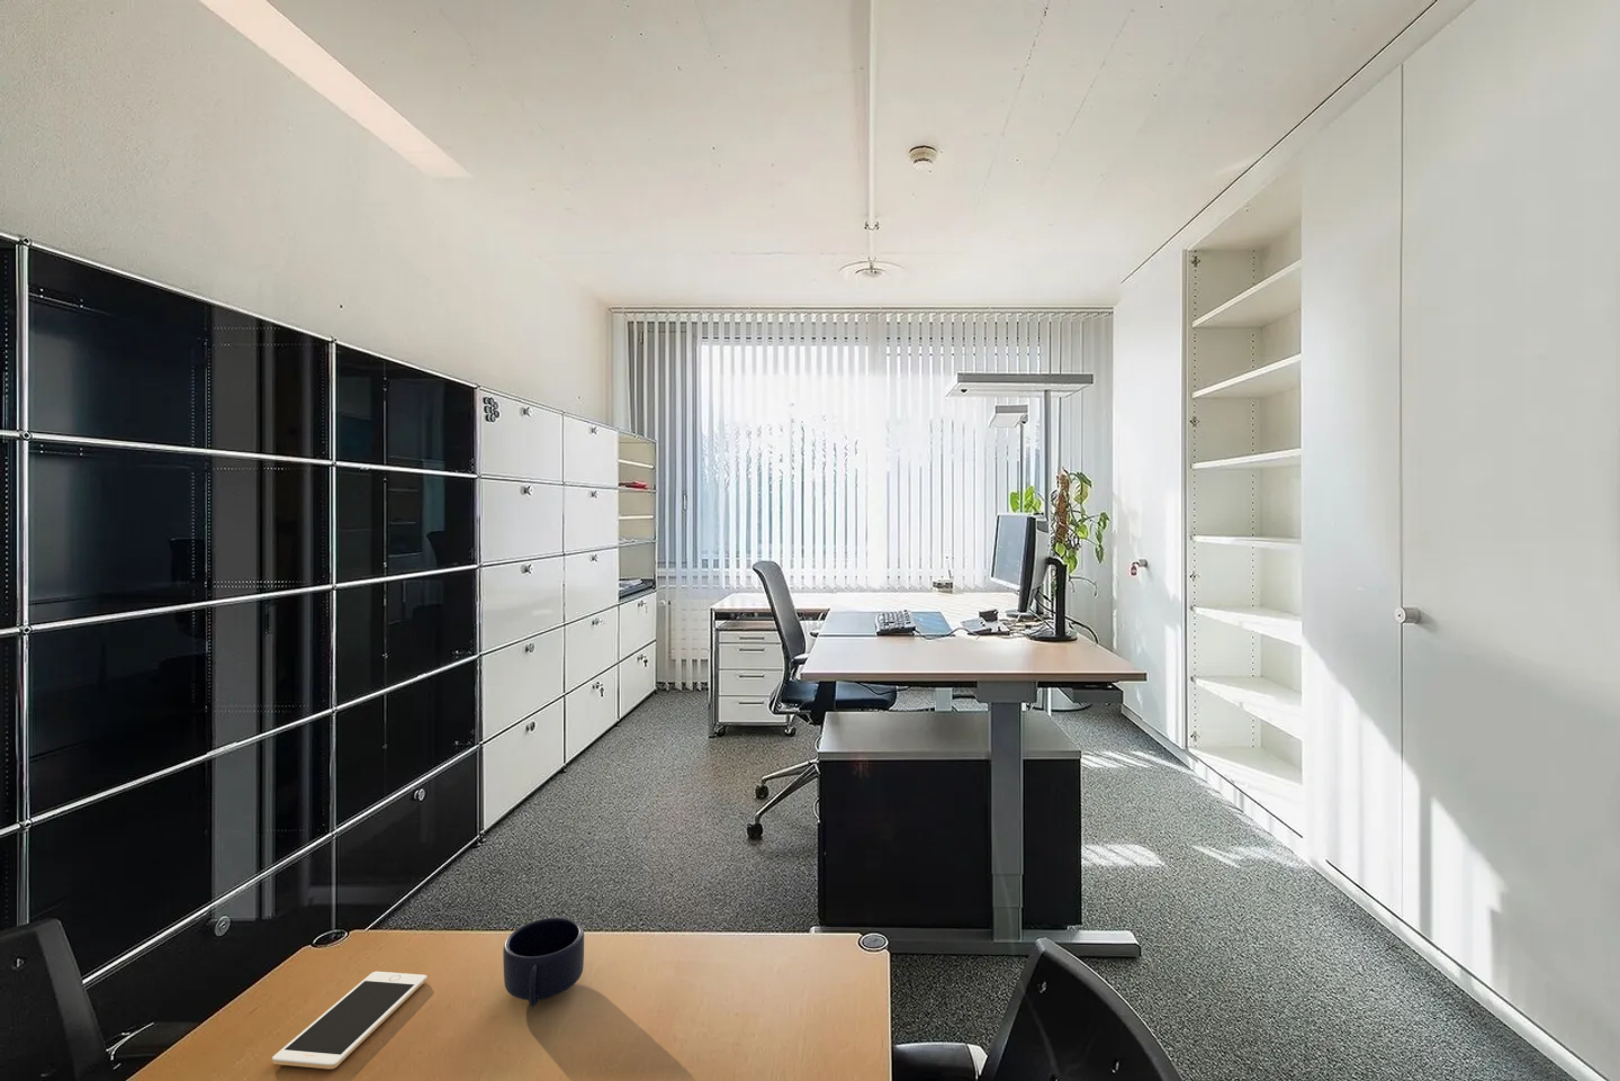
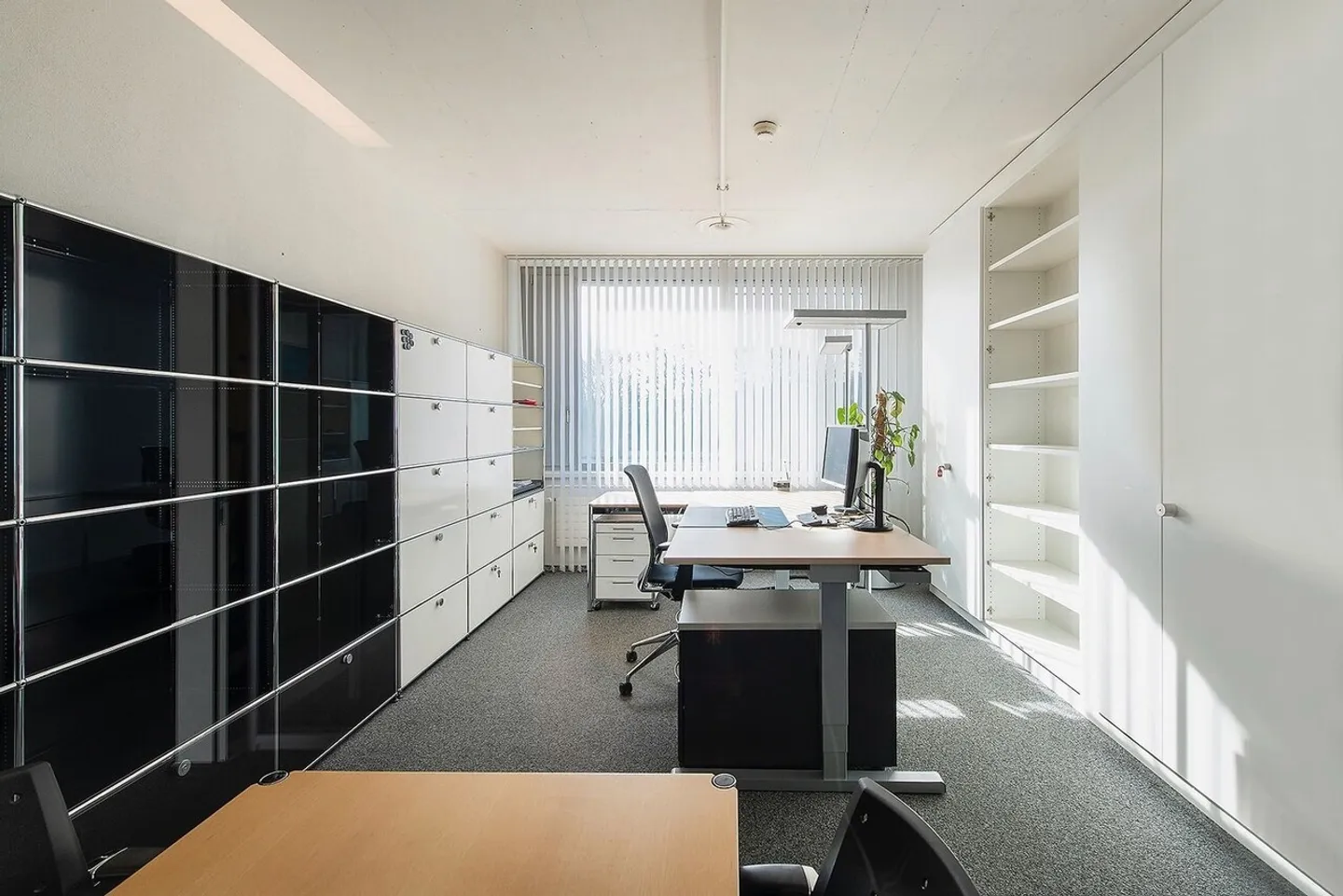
- cell phone (356, 1015)
- mug (543, 966)
